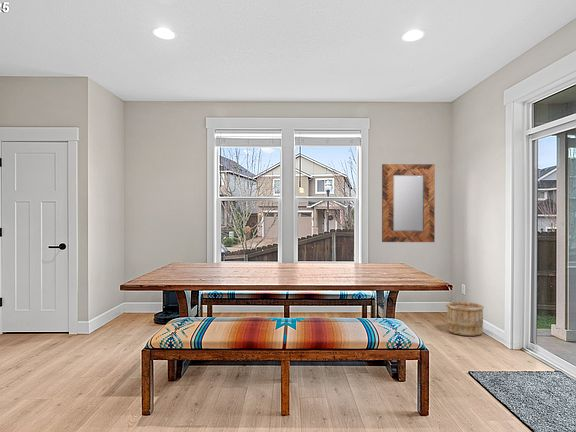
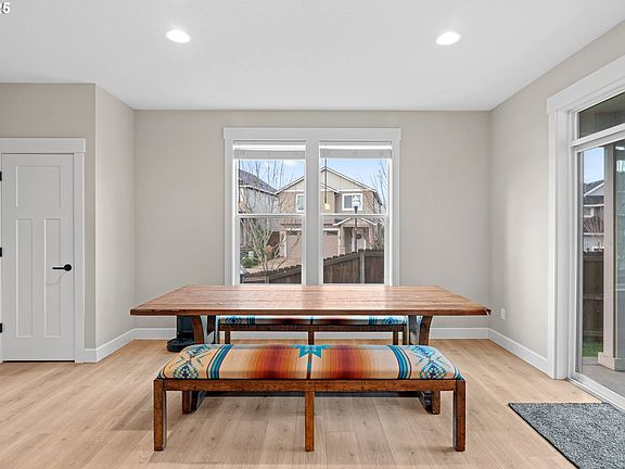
- wooden bucket (464, 318)
- home mirror (408, 203)
